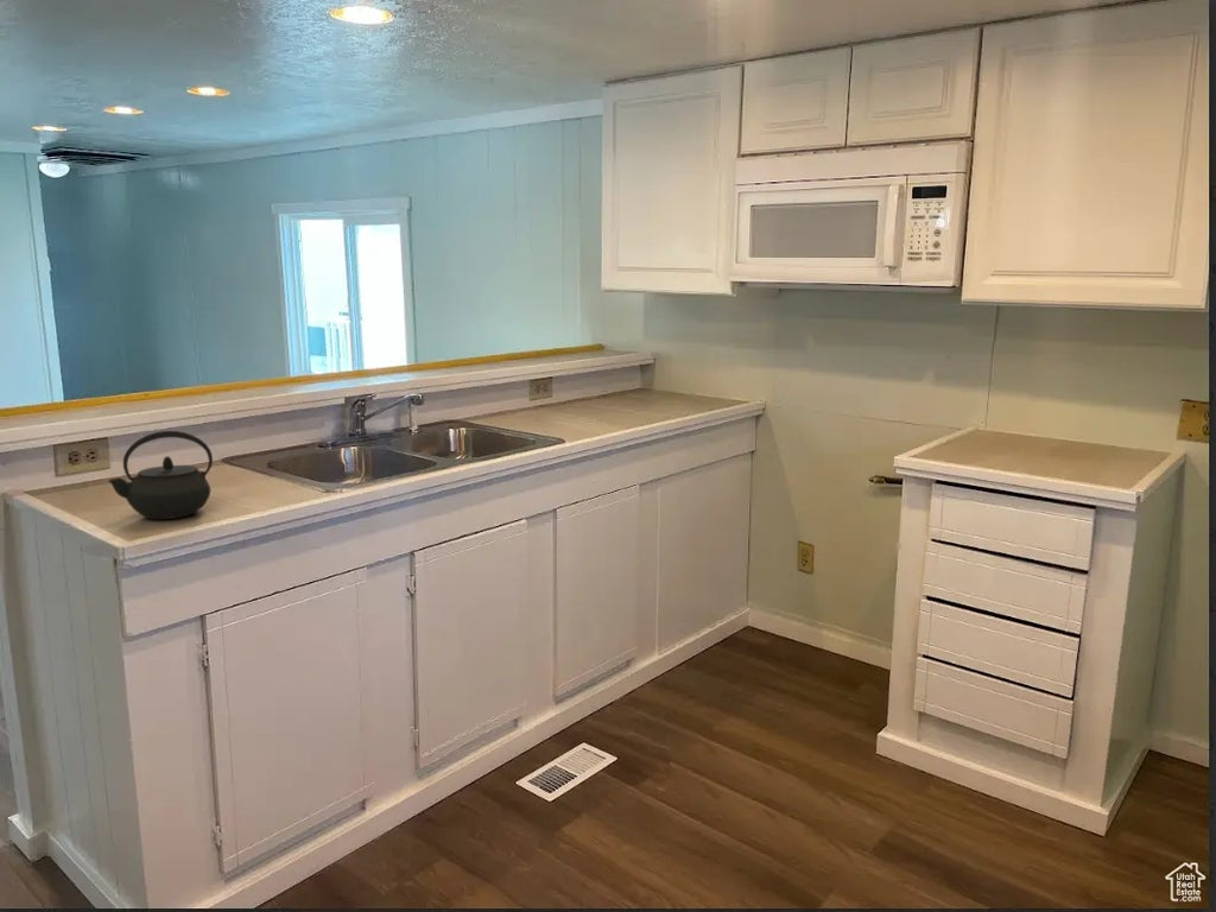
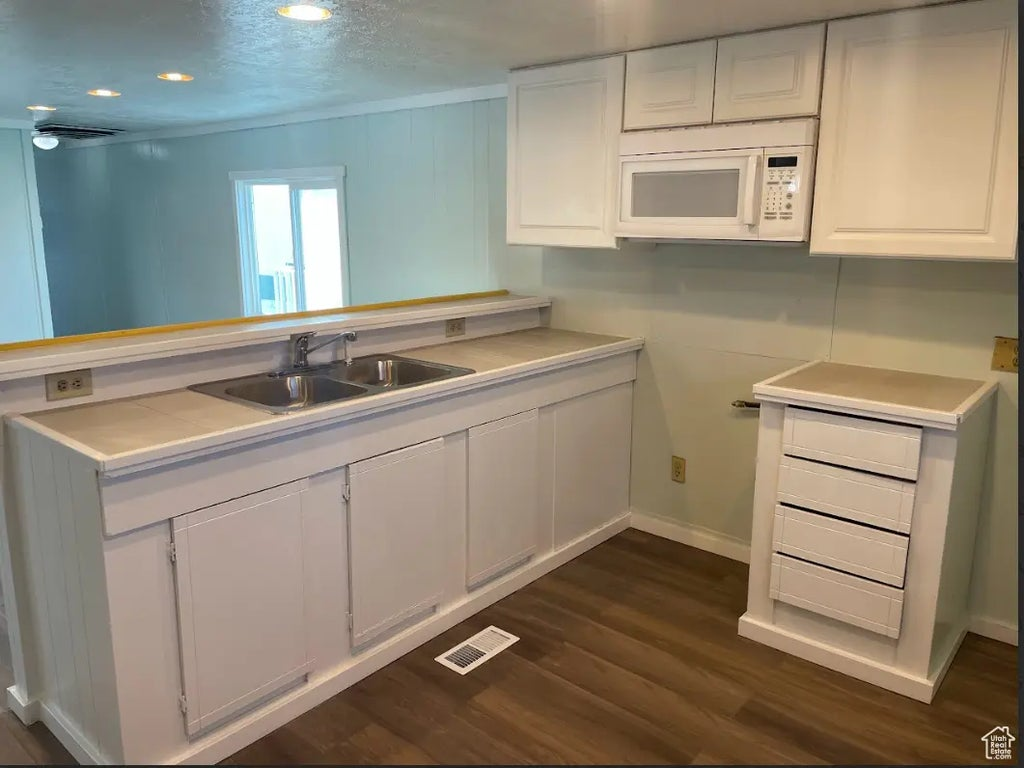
- kettle (162, 473)
